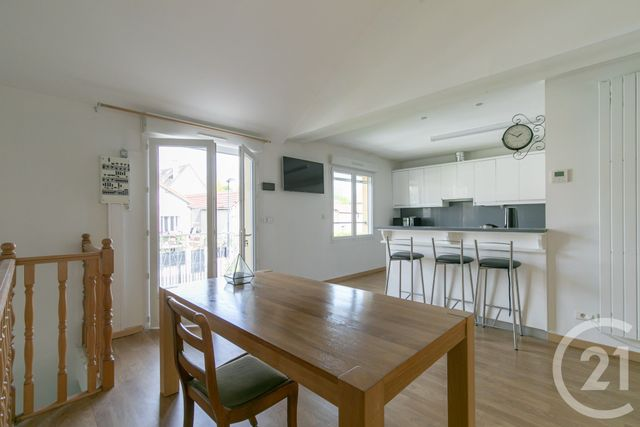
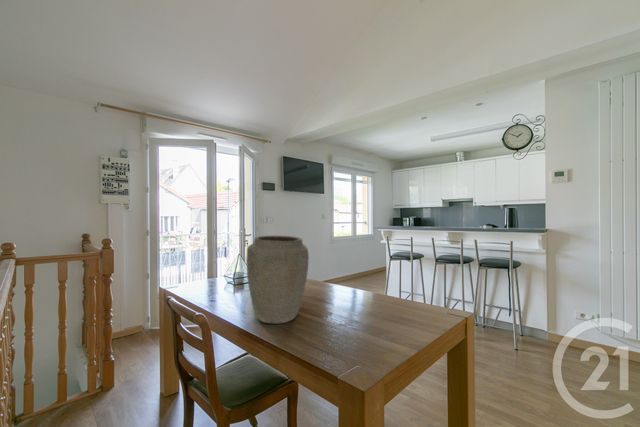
+ vase (278, 277)
